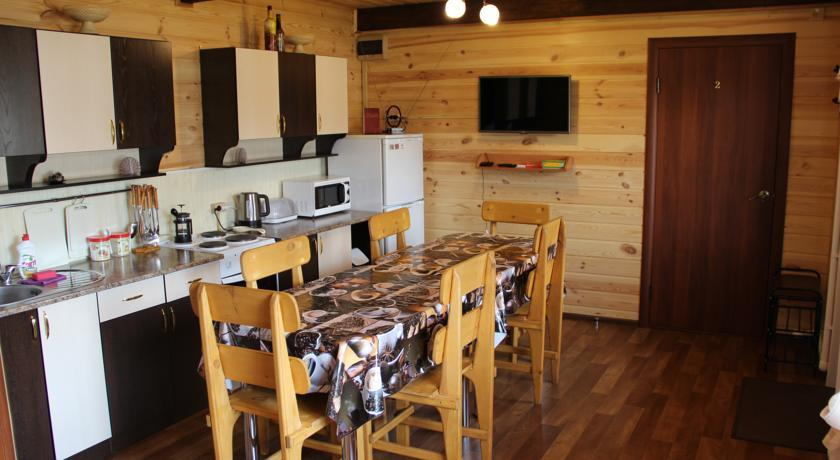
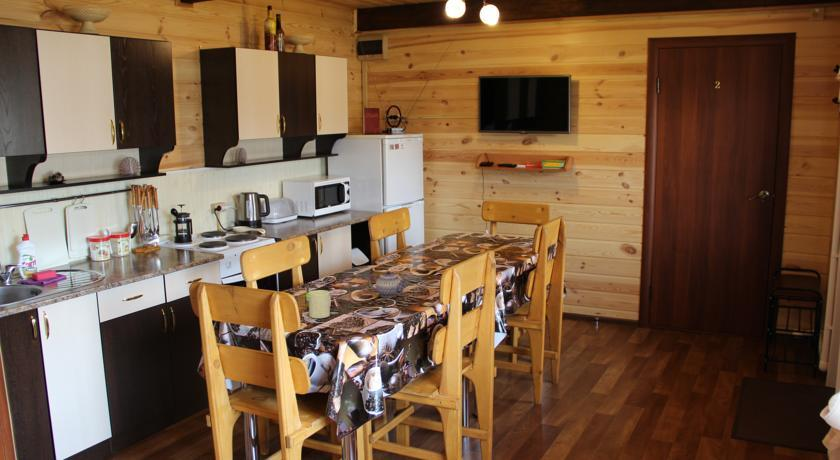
+ teapot (388, 283)
+ mug (320, 300)
